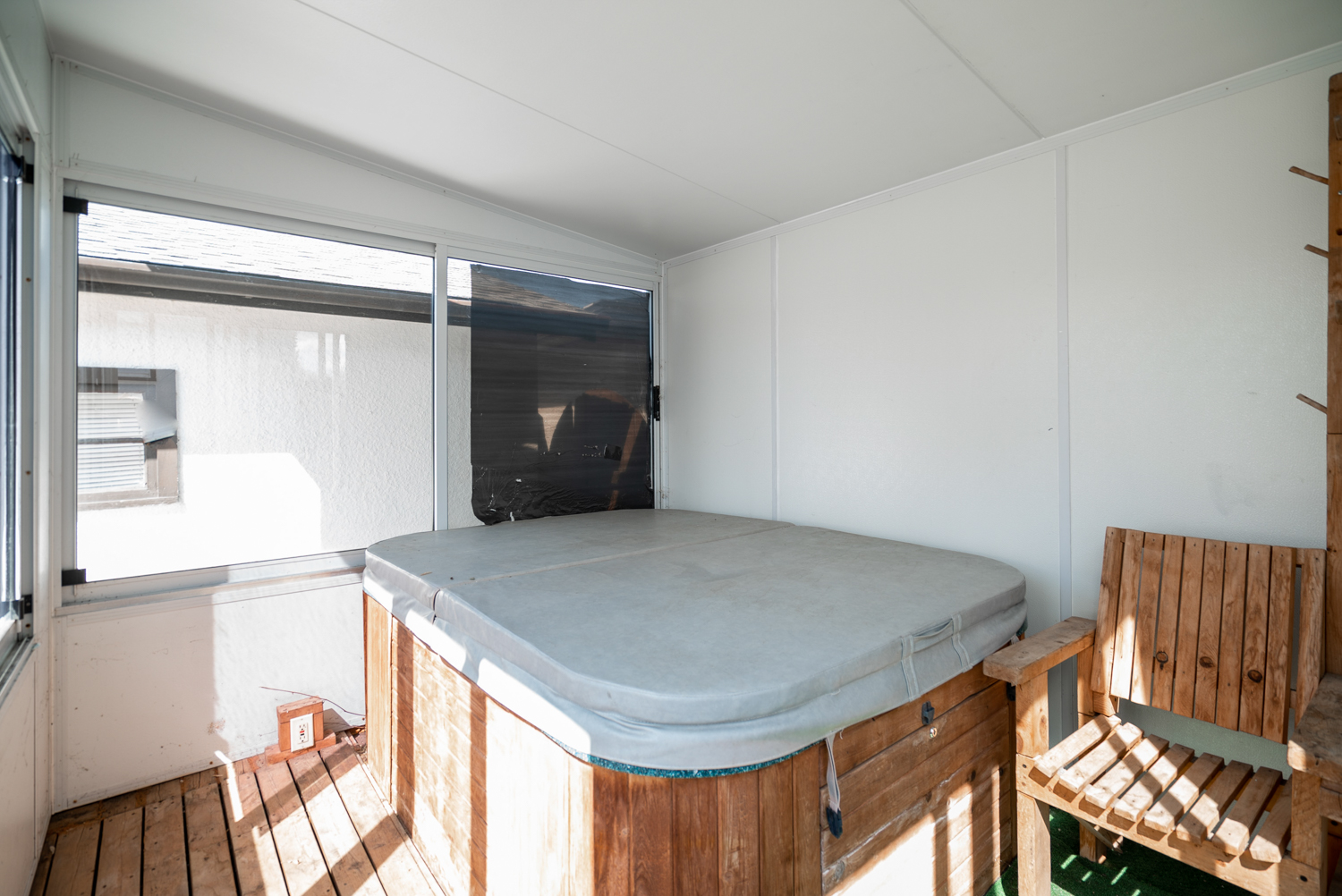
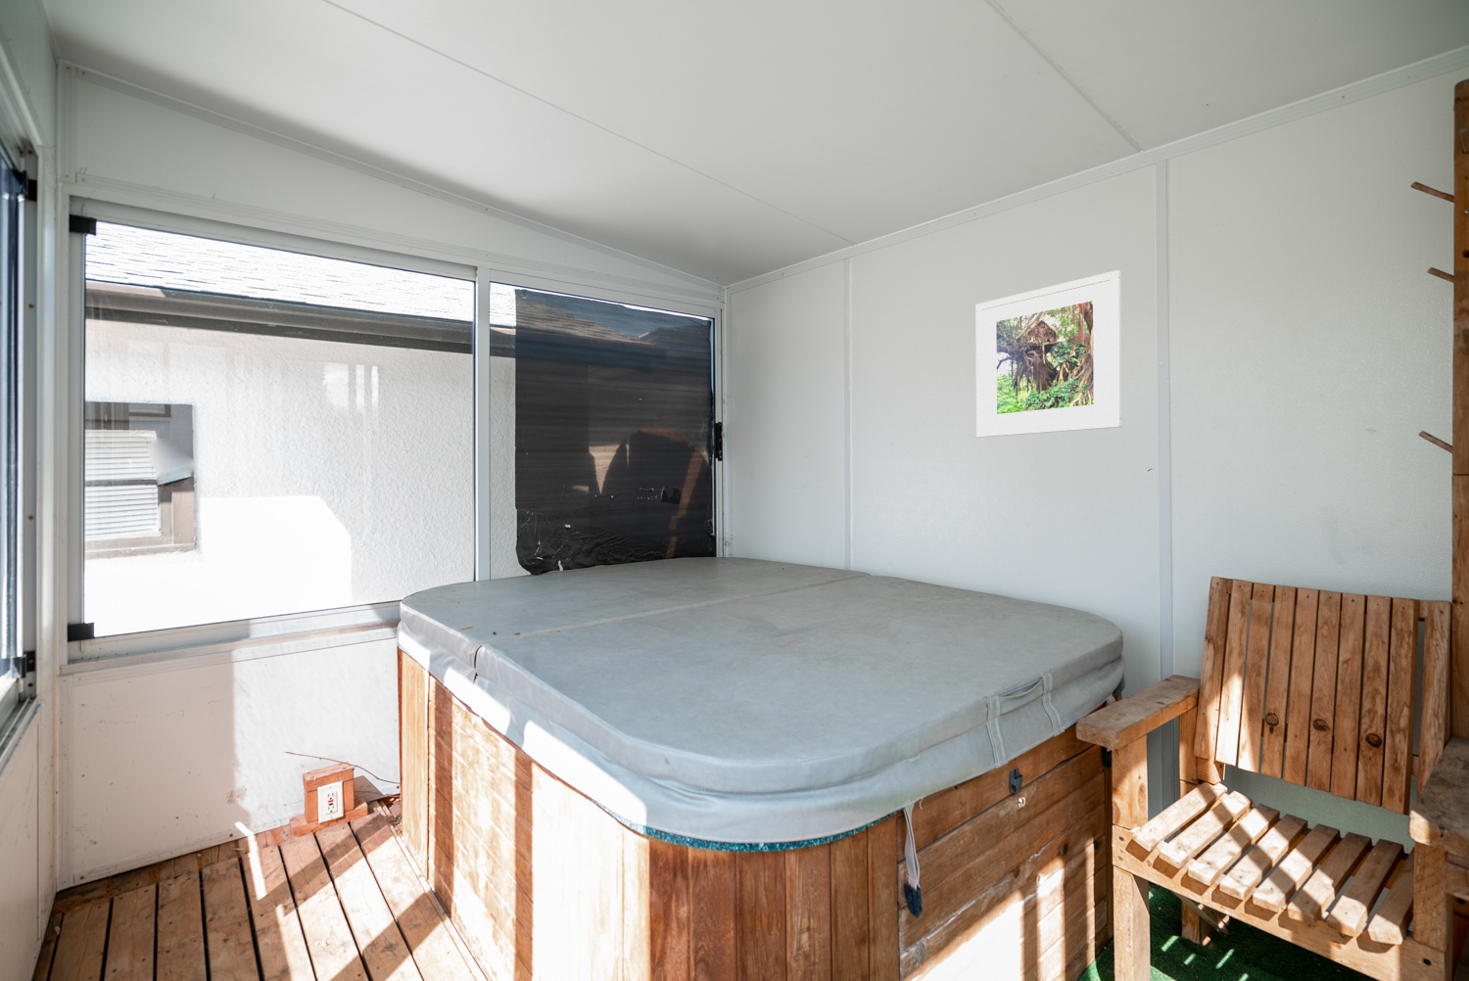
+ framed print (1043, 360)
